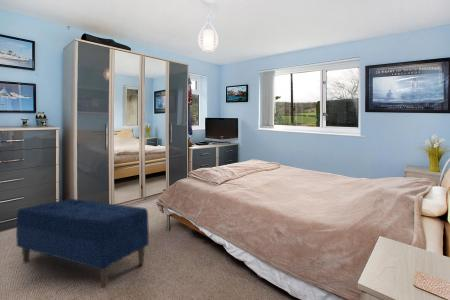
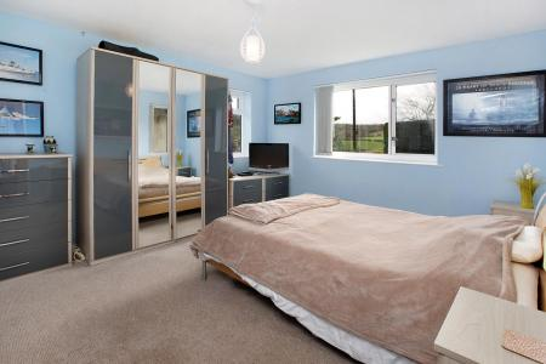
- bench (83, 236)
